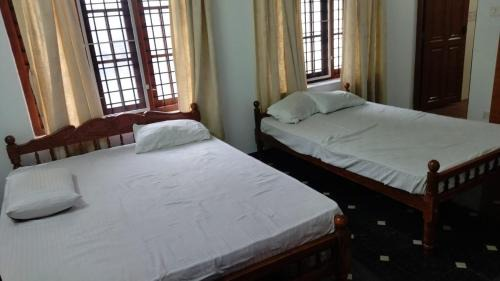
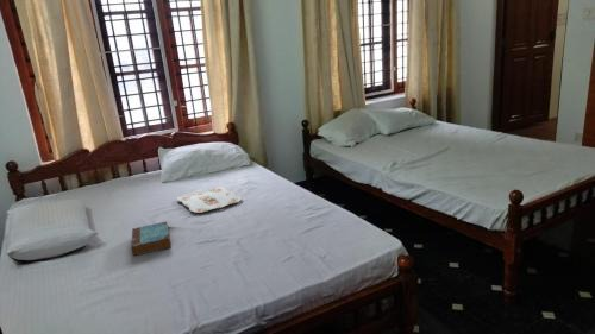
+ book (151, 237)
+ serving tray (208, 198)
